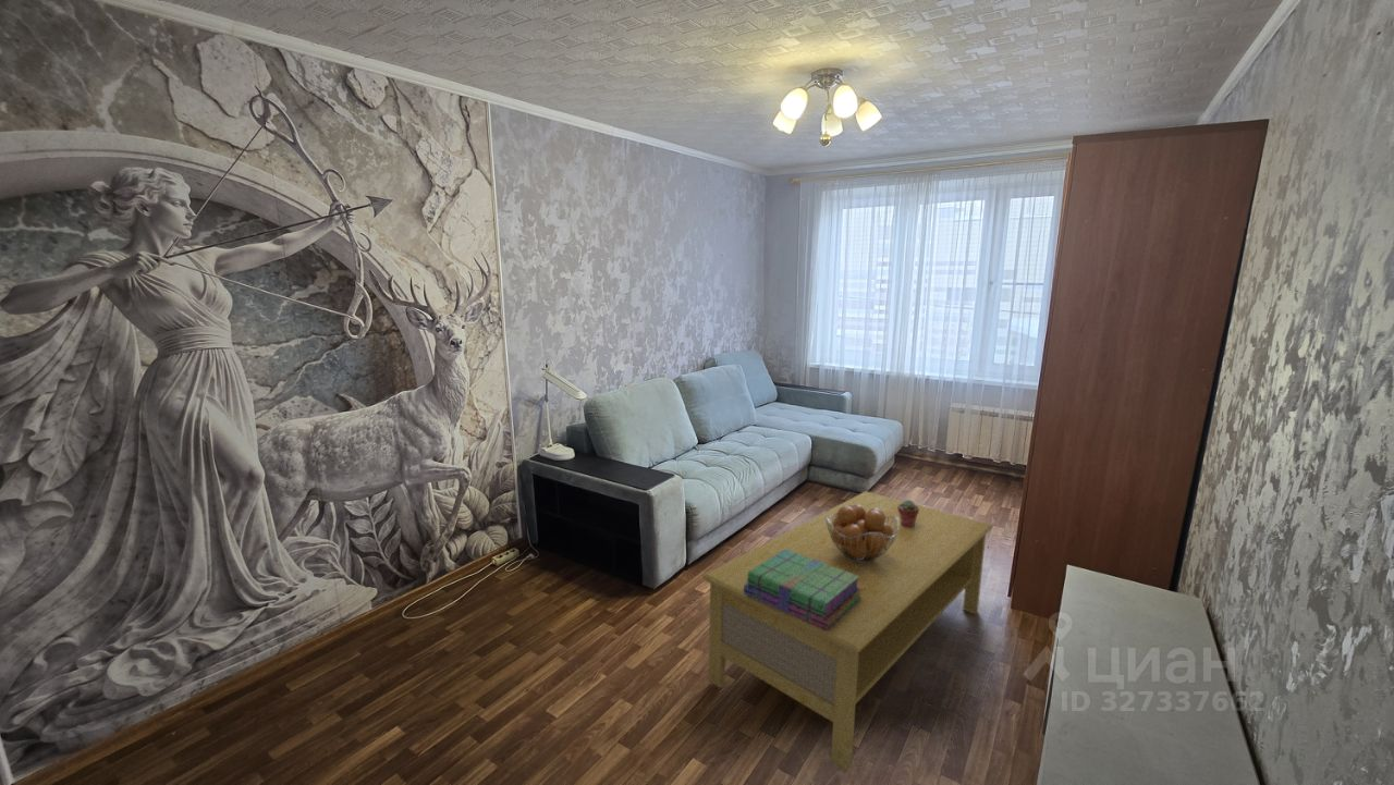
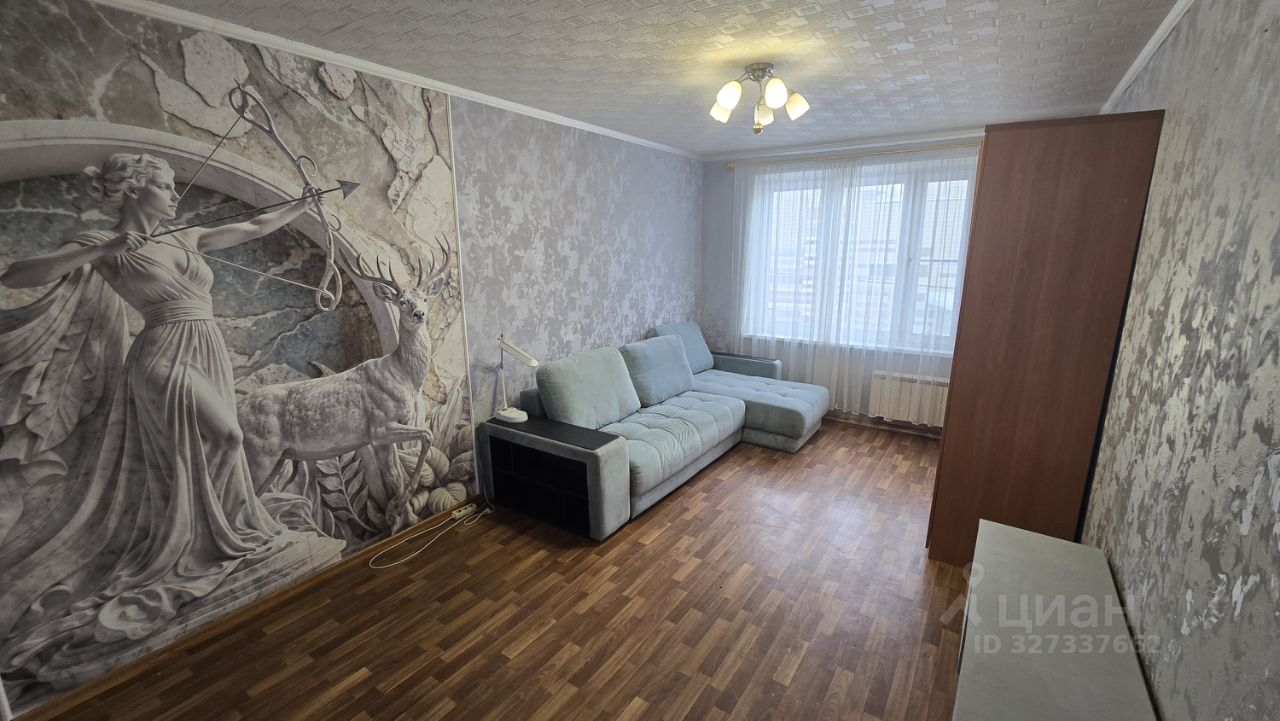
- potted succulent (907, 511)
- coffee table (859, 596)
- fruit basket (860, 531)
- stack of books (803, 585)
